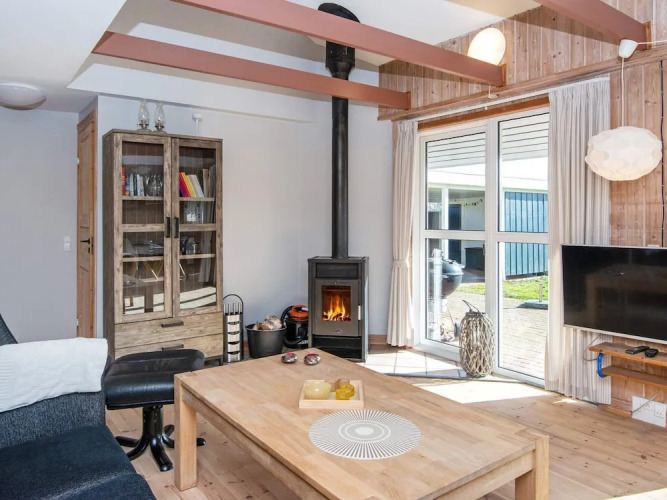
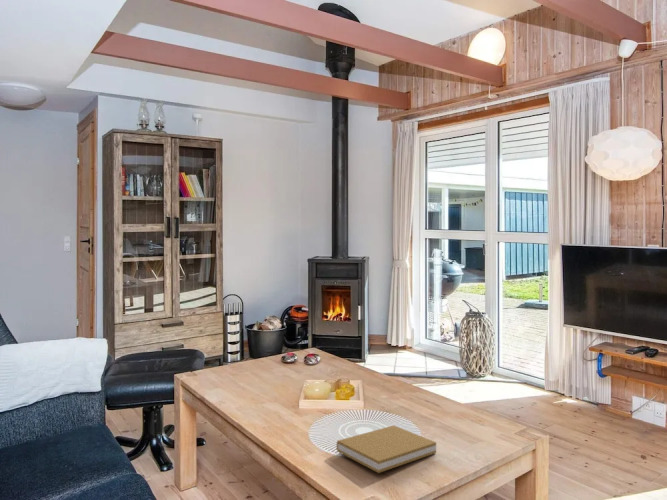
+ book (386, 446)
